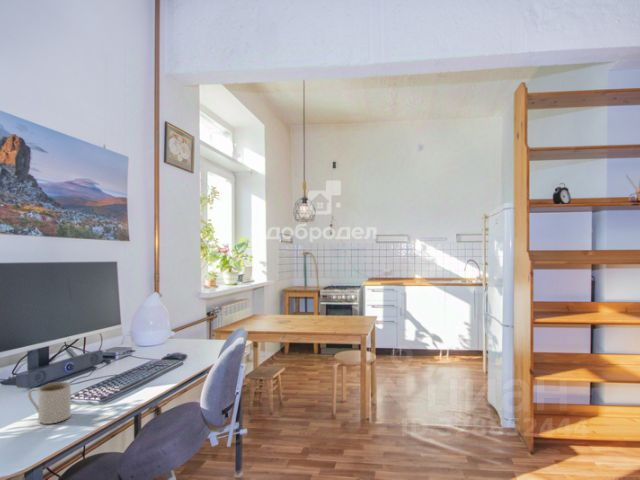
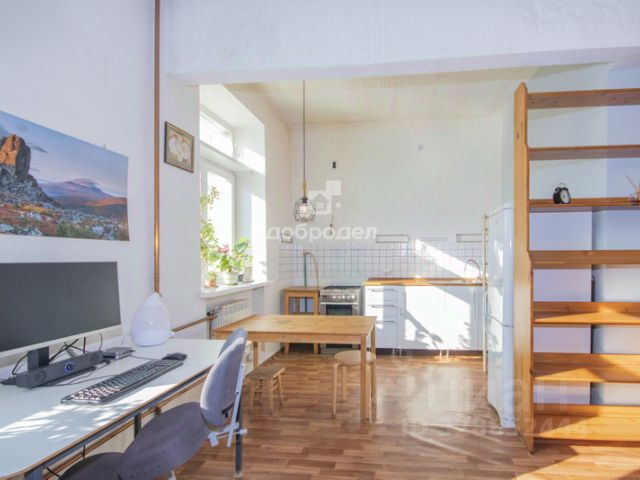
- mug (48, 402)
